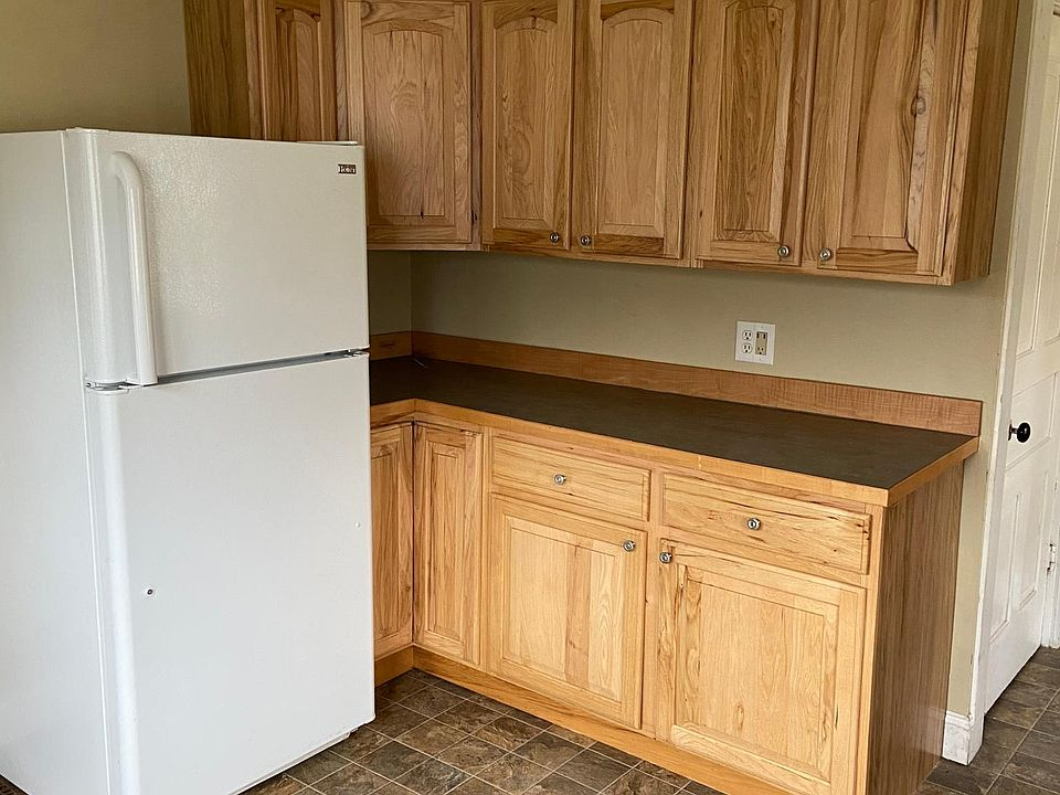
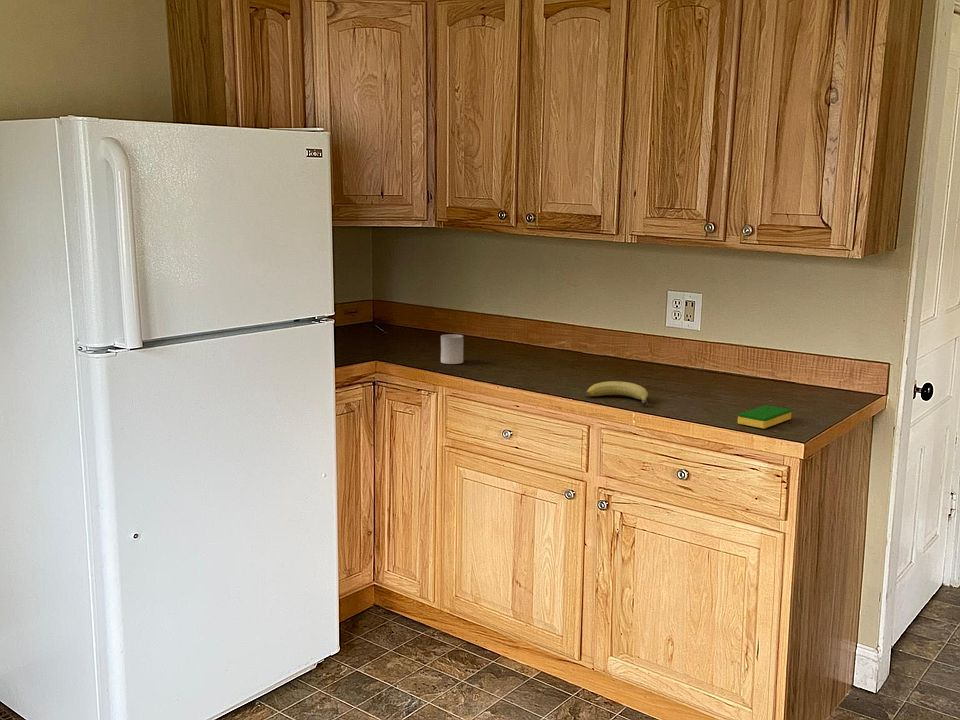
+ fruit (621, 391)
+ dish sponge (764, 416)
+ cup (454, 348)
